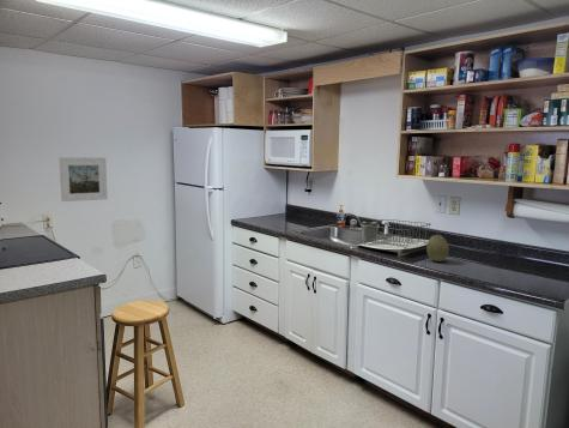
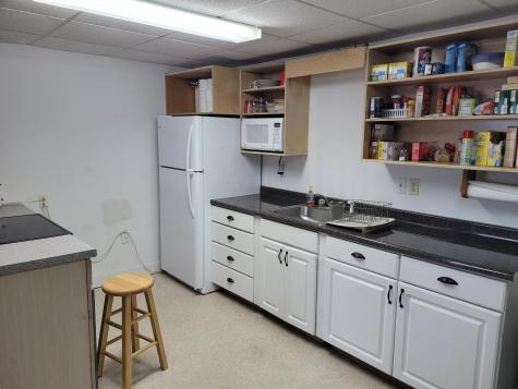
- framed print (84, 179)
- fruit (437, 247)
